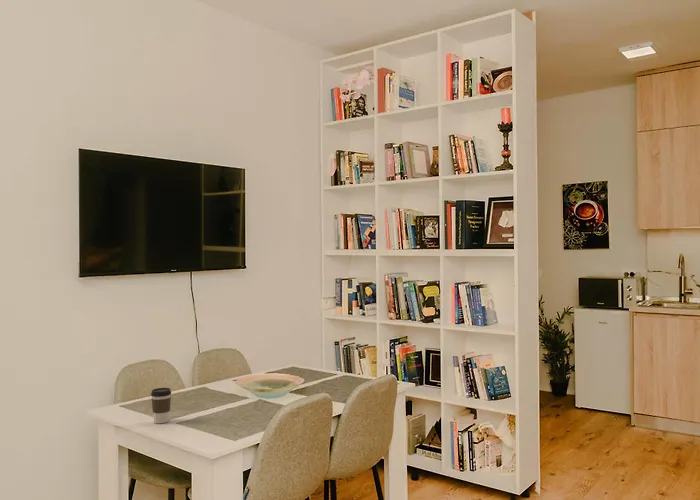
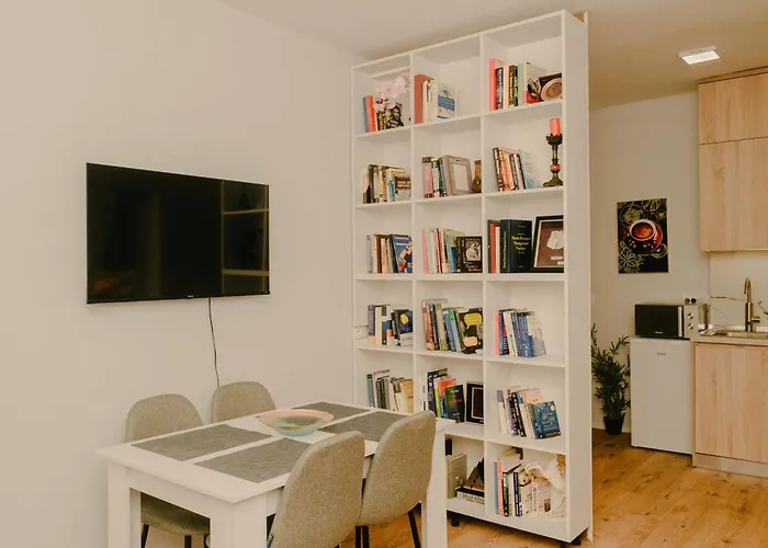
- coffee cup (161, 405)
